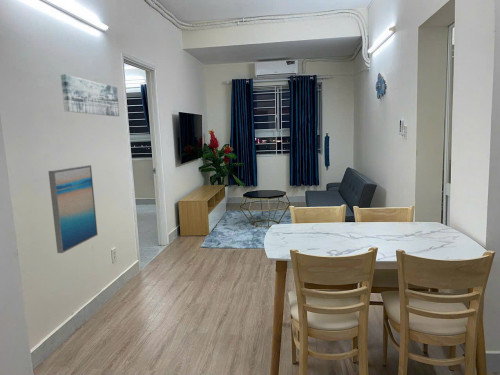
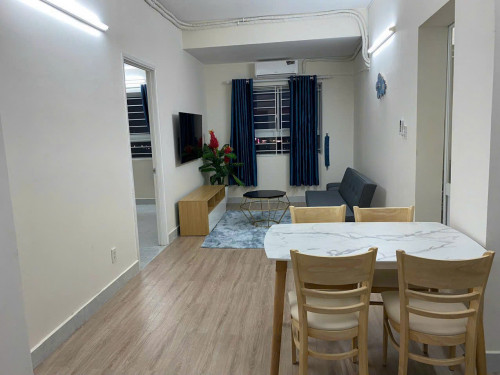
- wall art (93, 98)
- wall art (75, 206)
